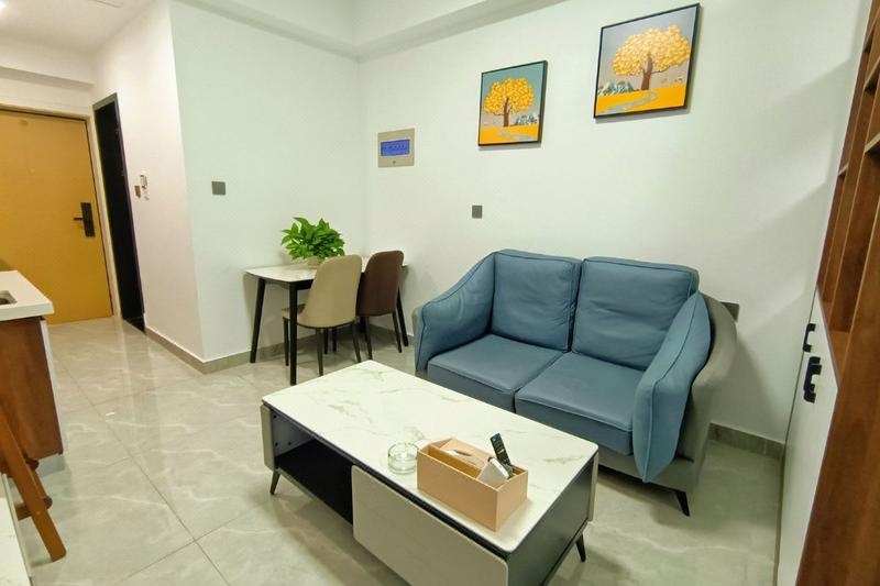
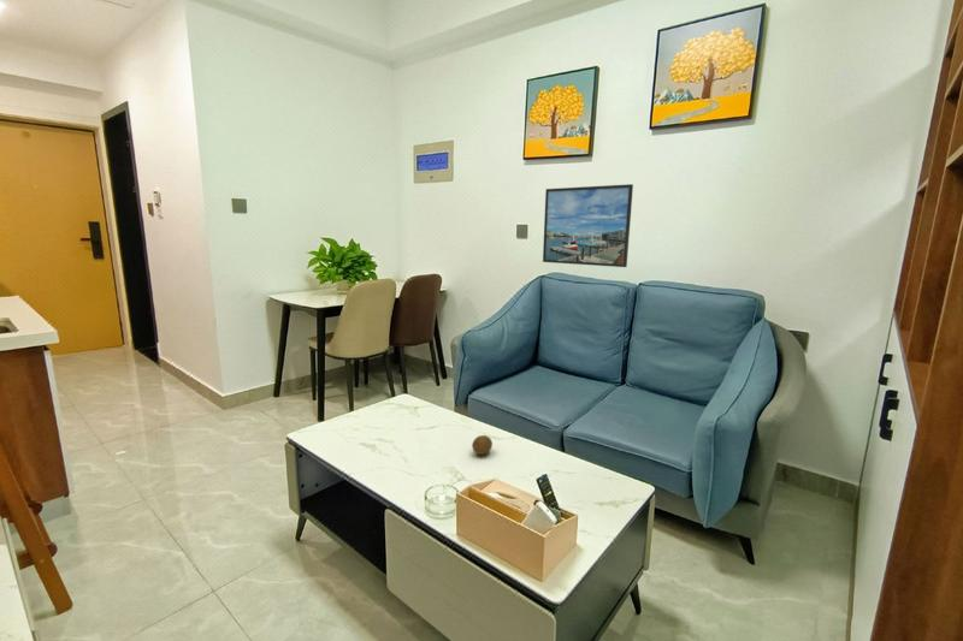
+ fruit (482, 444)
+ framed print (584, 226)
